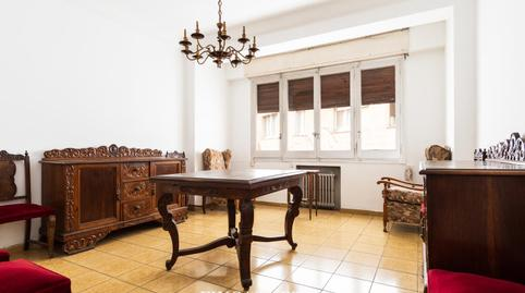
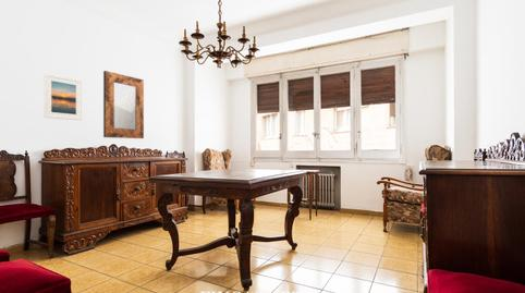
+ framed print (63, 98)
+ home mirror (124, 107)
